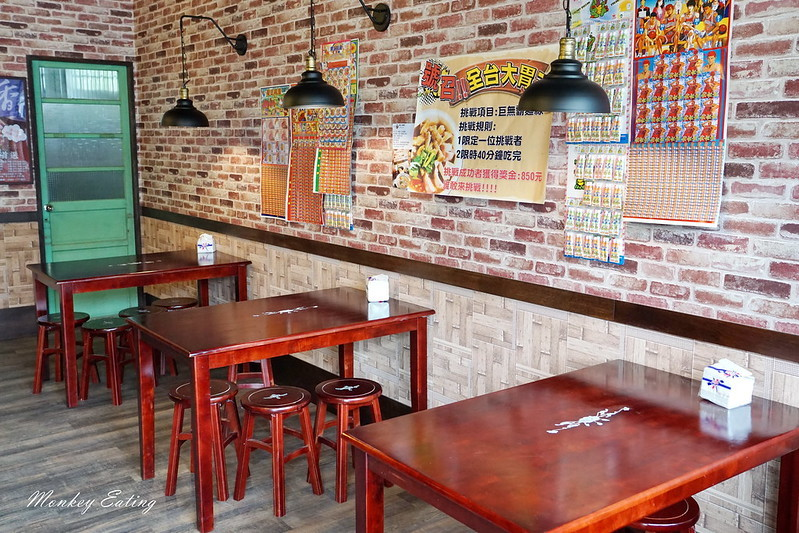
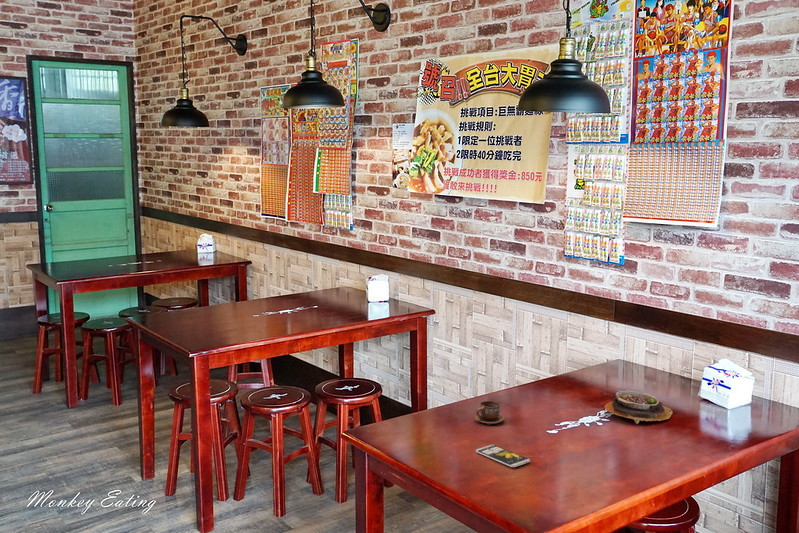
+ smartphone (502, 455)
+ soup bowl (638, 404)
+ cup (488, 412)
